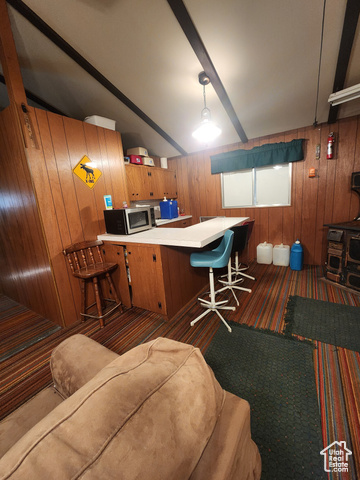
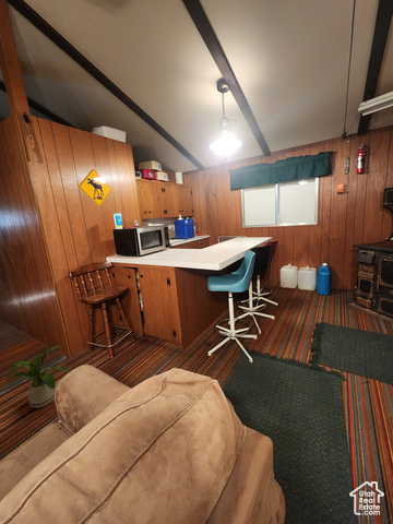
+ house plant (37, 372)
